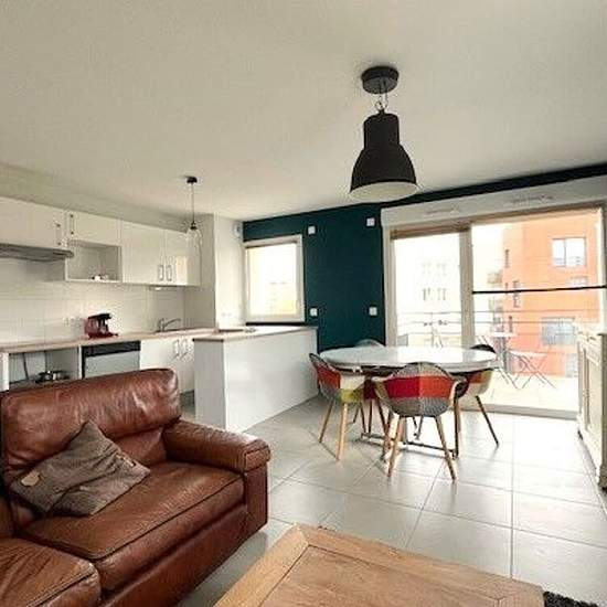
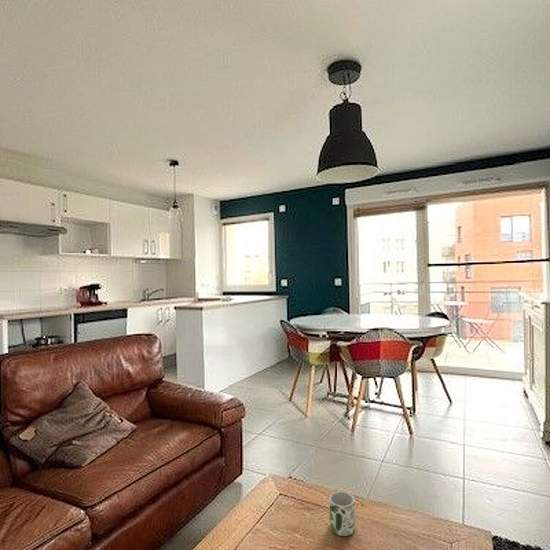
+ mug (342, 509)
